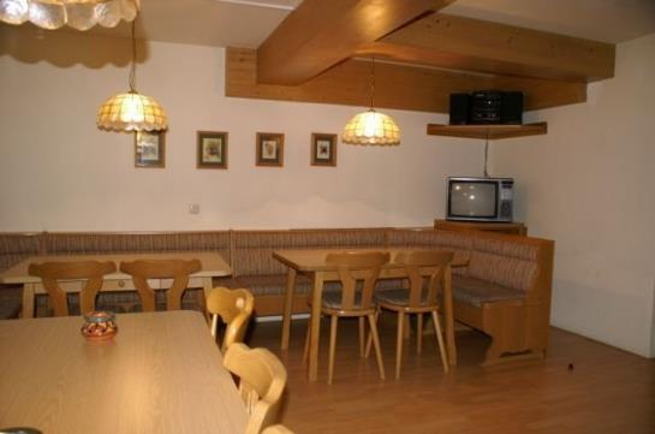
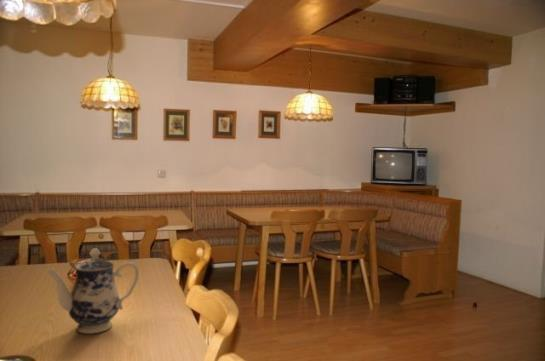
+ teapot (94, 288)
